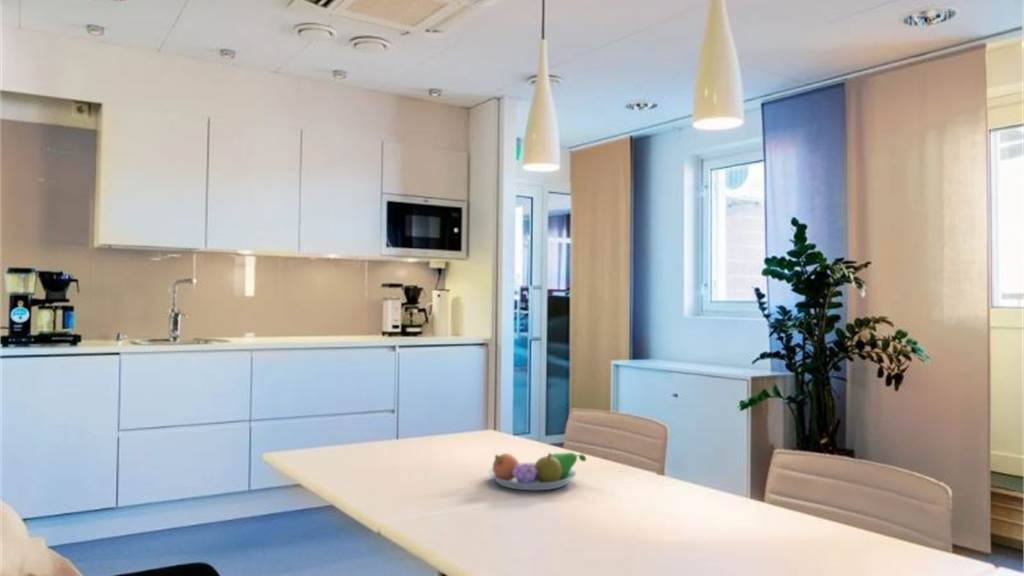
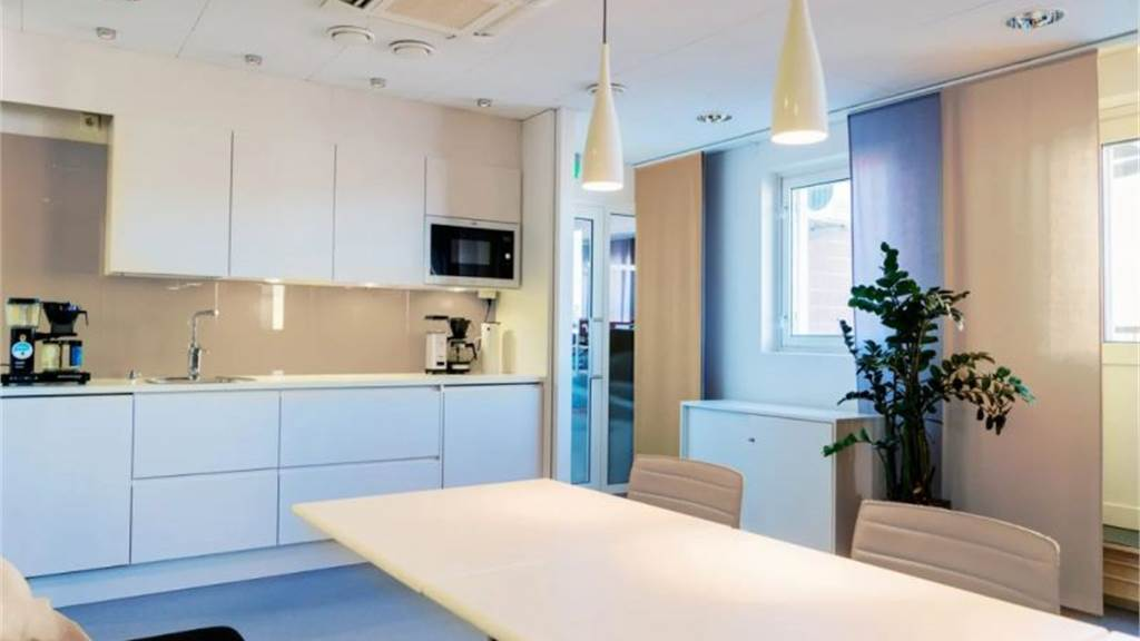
- fruit bowl (535, 464)
